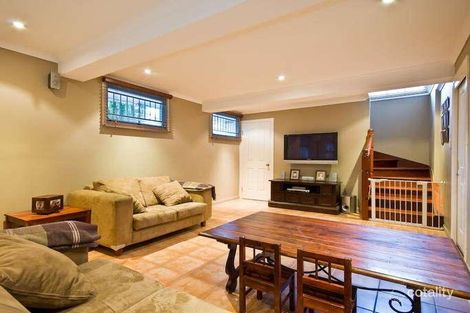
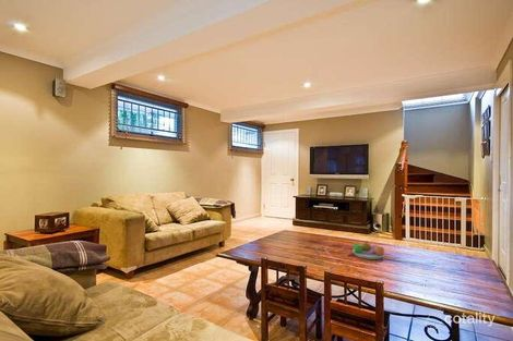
+ fruit bowl (367, 248)
